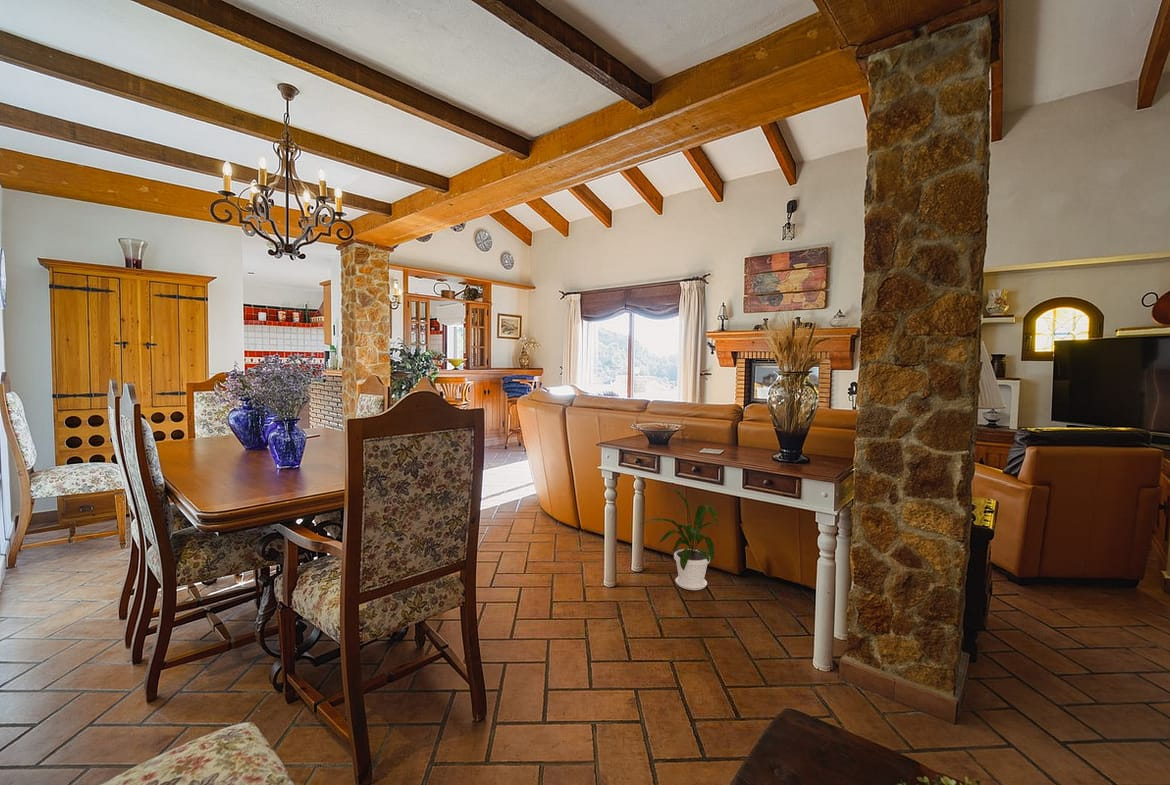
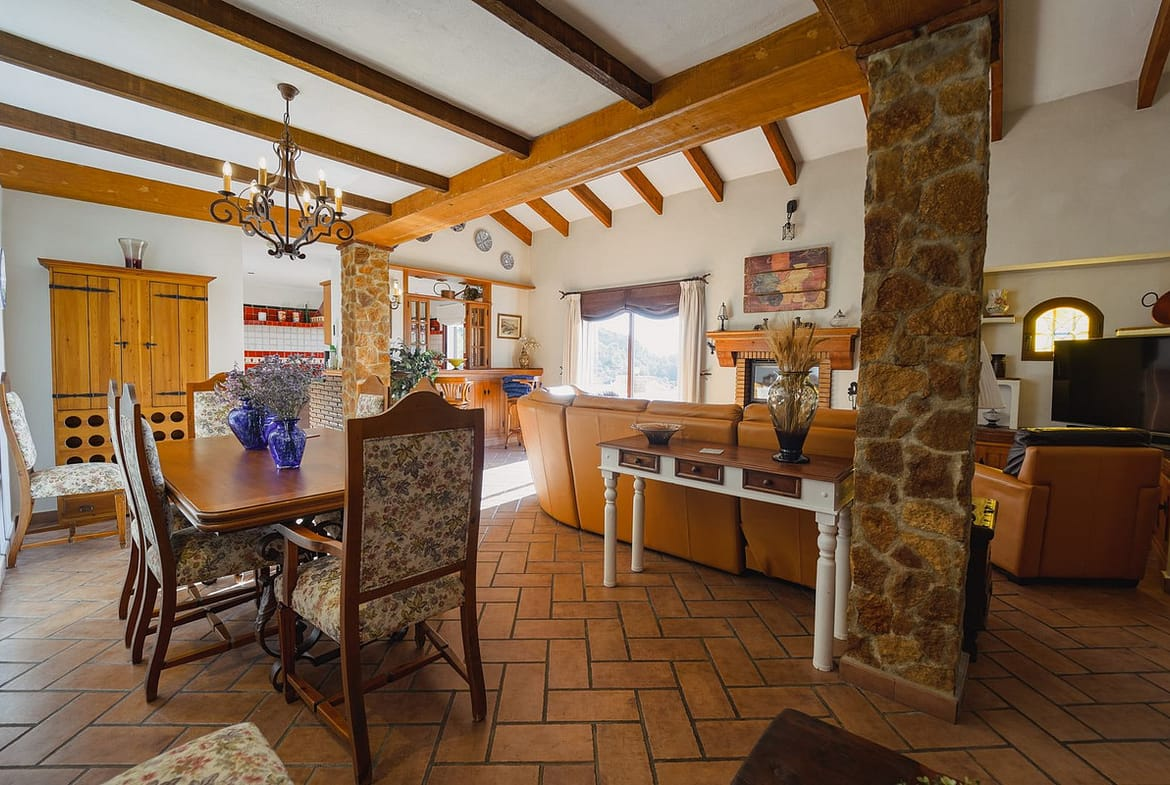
- house plant (689, 538)
